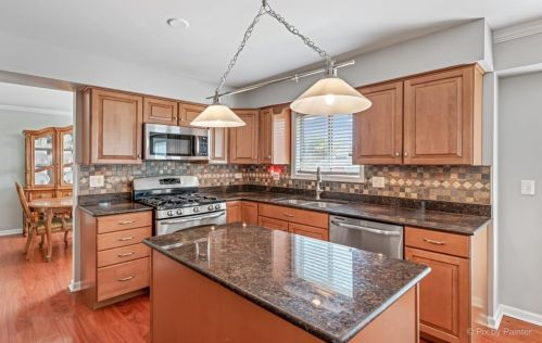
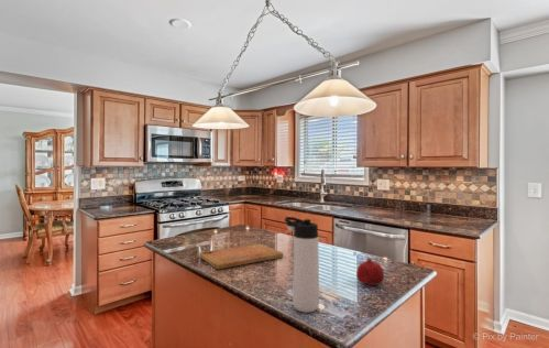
+ fruit (370, 270)
+ cutting board (241, 254)
+ thermos bottle (300, 262)
